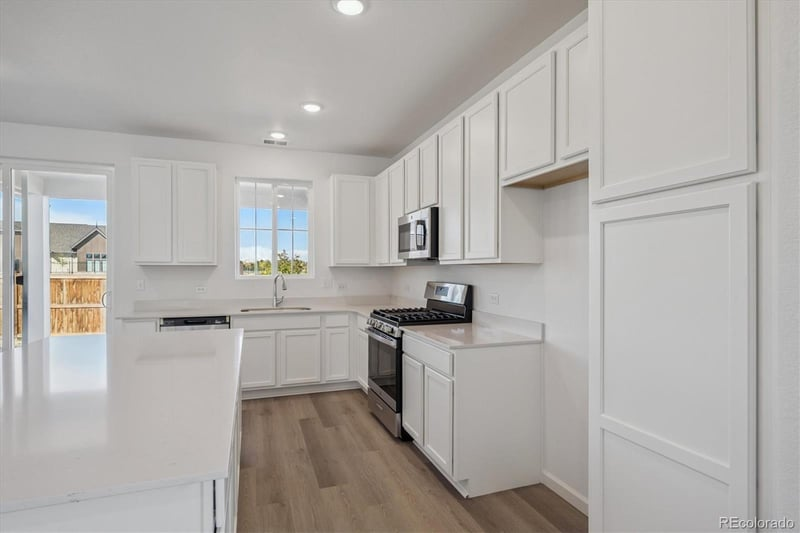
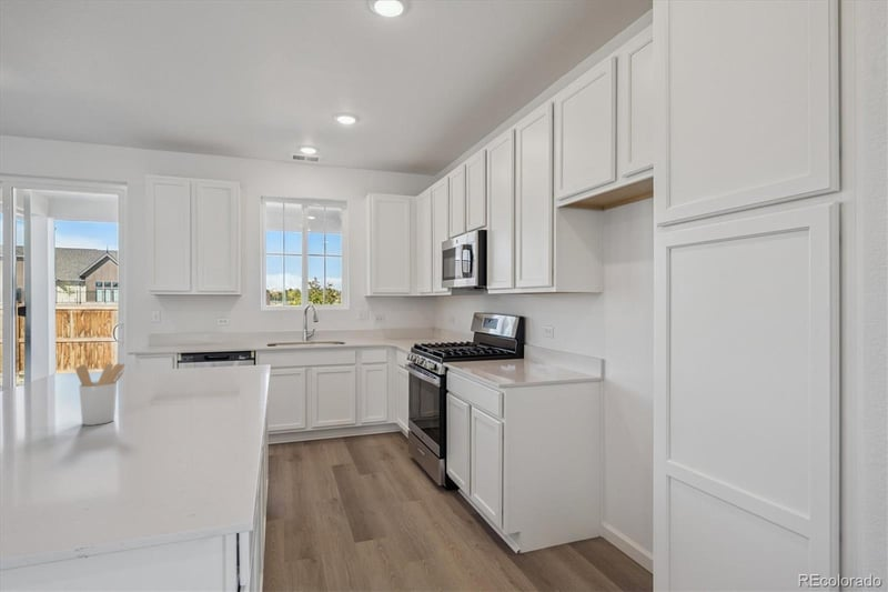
+ utensil holder (103, 391)
